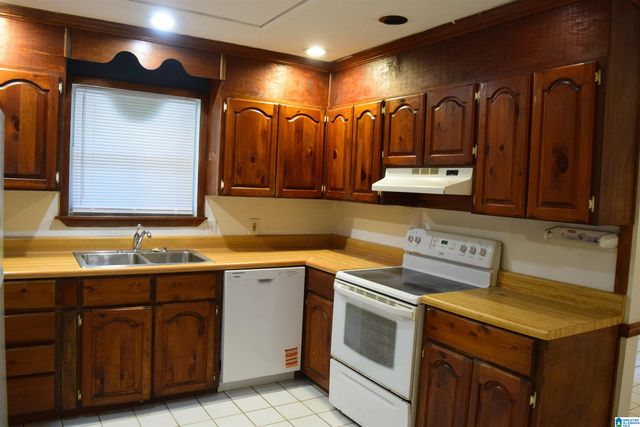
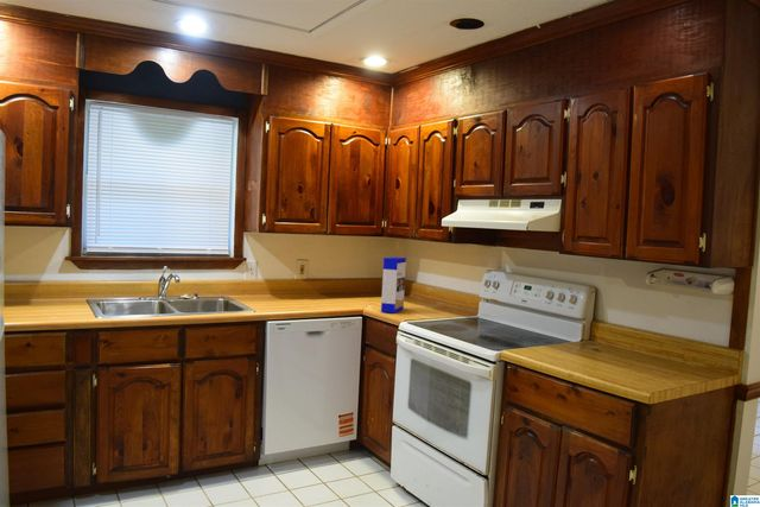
+ cereal box (393, 284)
